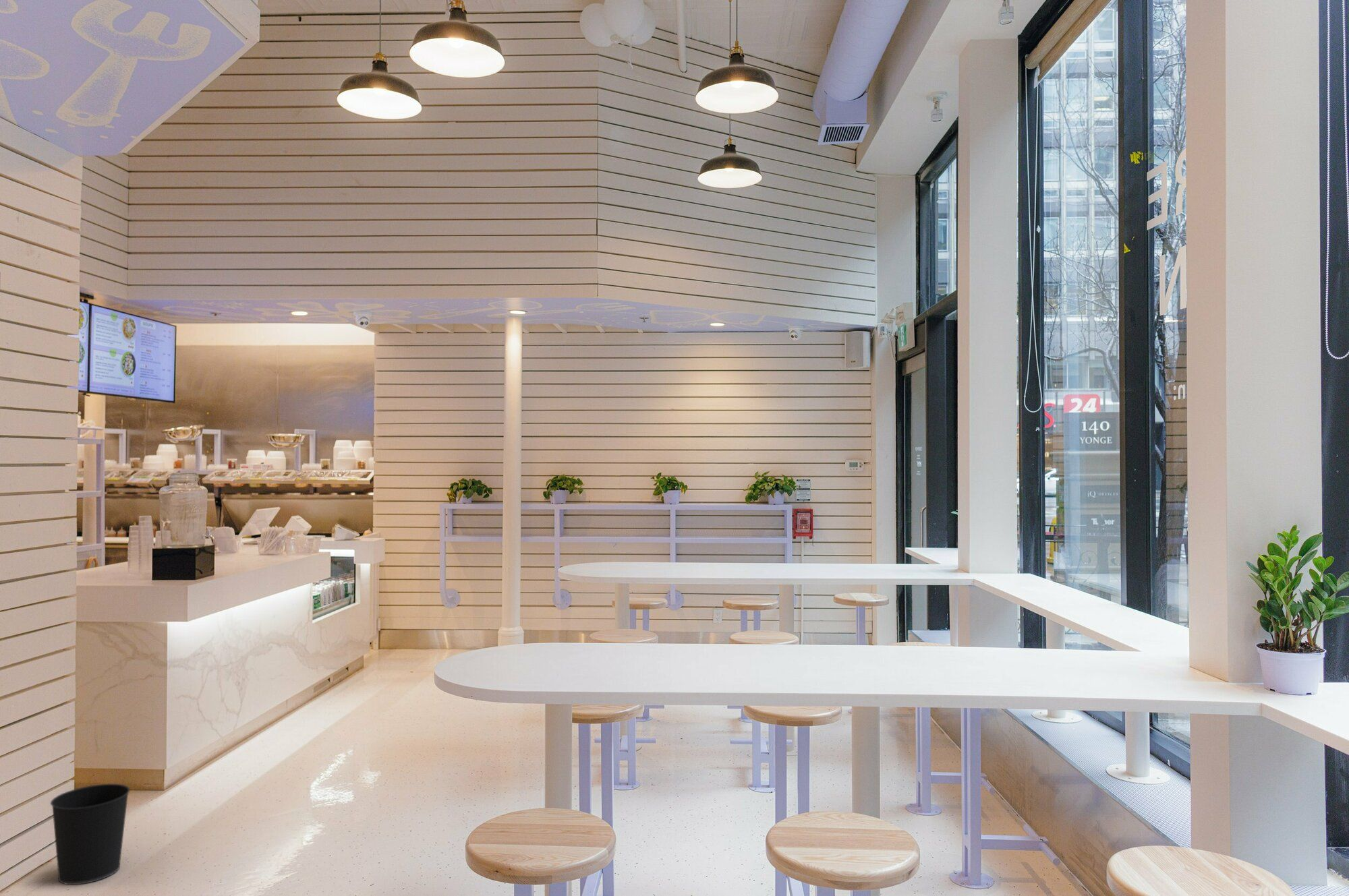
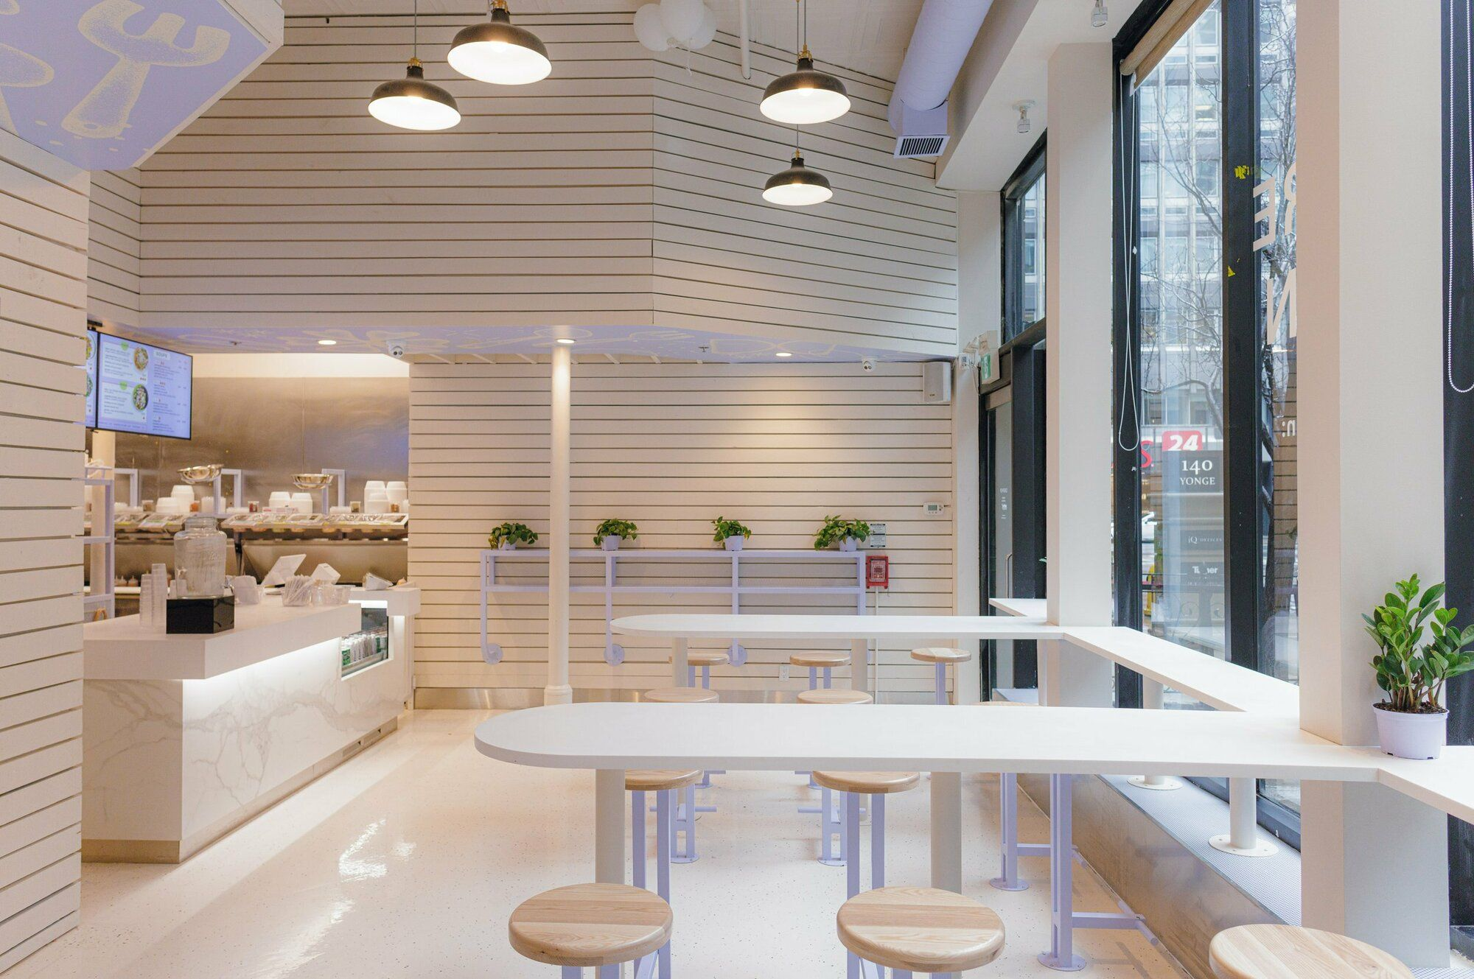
- wastebasket (90, 834)
